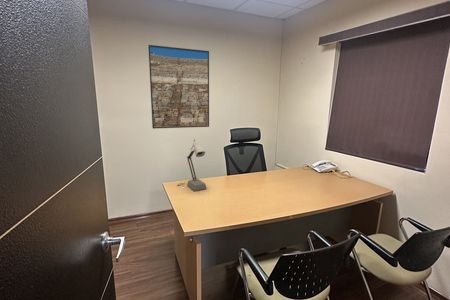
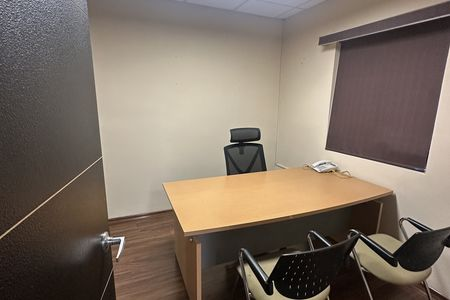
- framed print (181, 89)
- desk lamp (192, 163)
